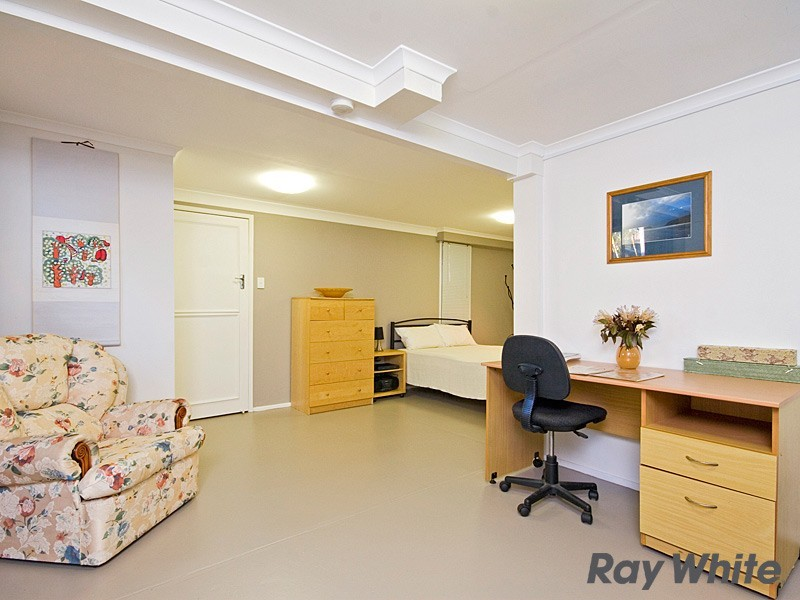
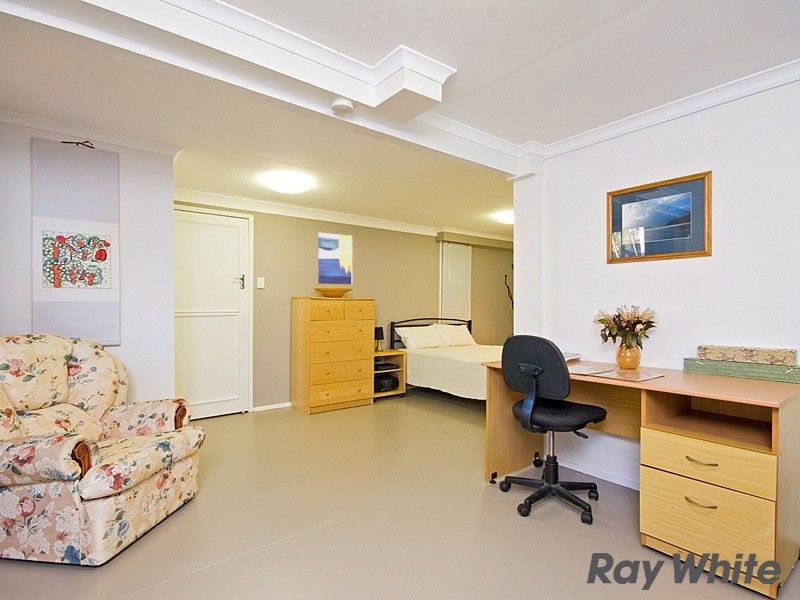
+ wall art (335, 259)
